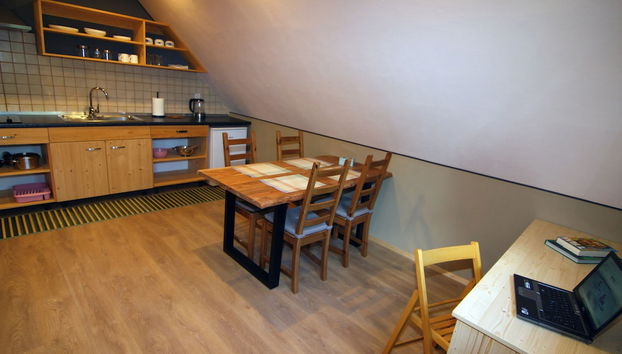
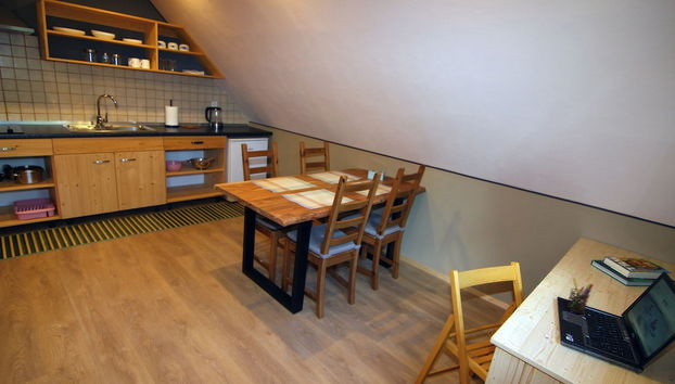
+ pen holder (582, 295)
